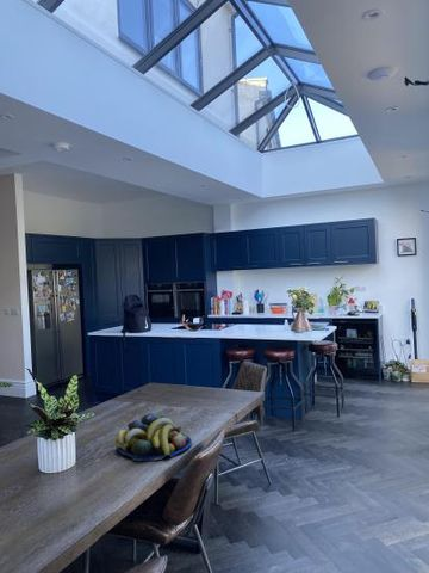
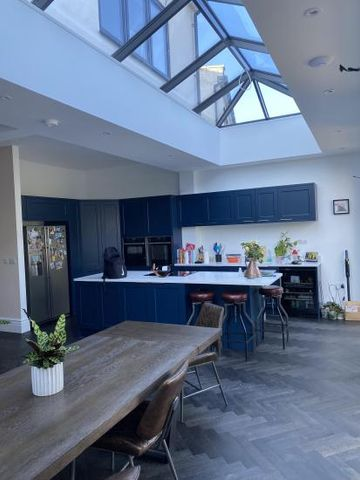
- fruit bowl (154, 431)
